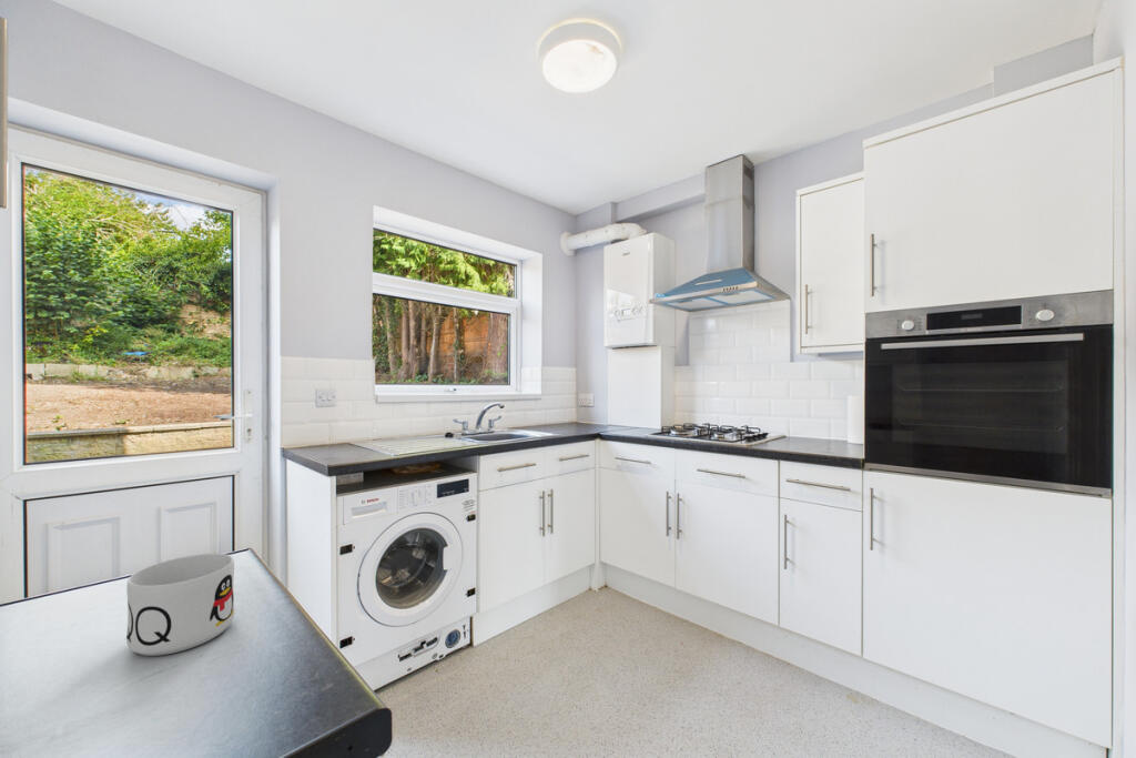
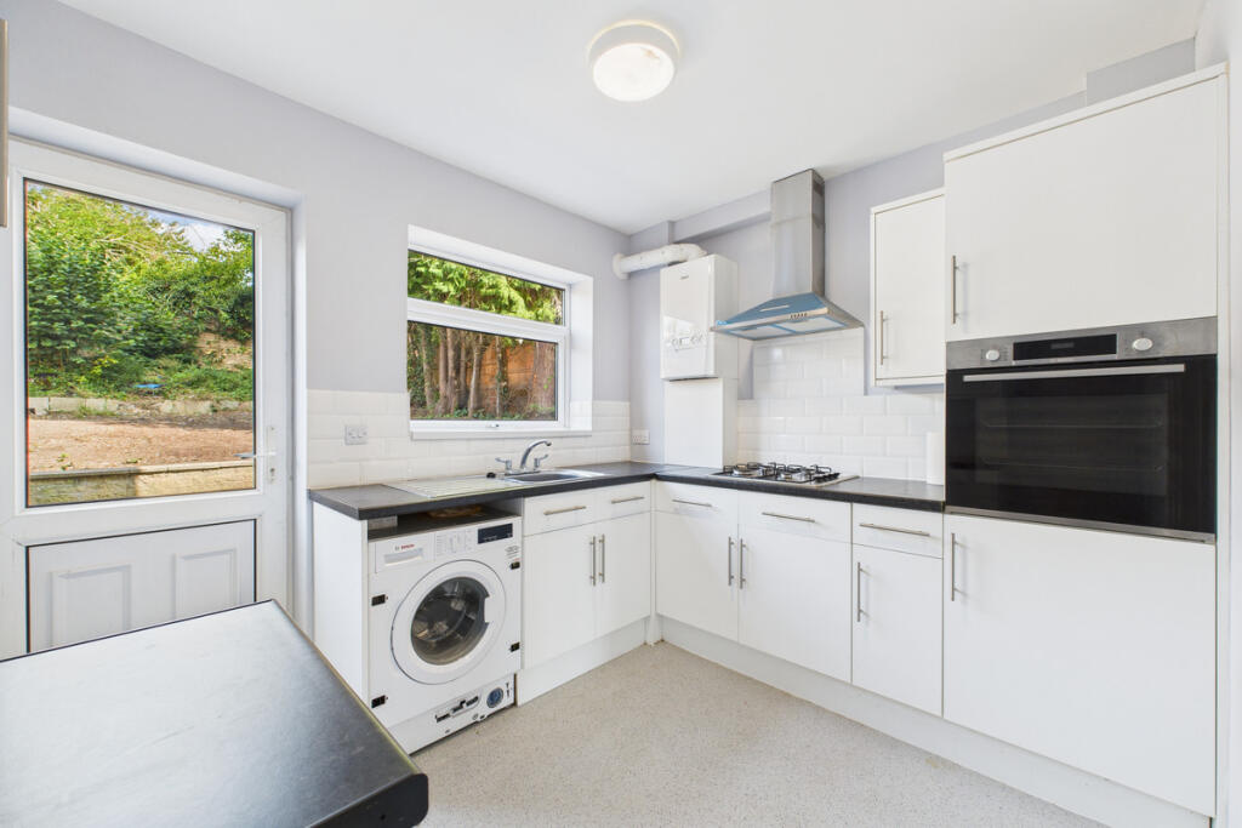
- mug (185, 595)
